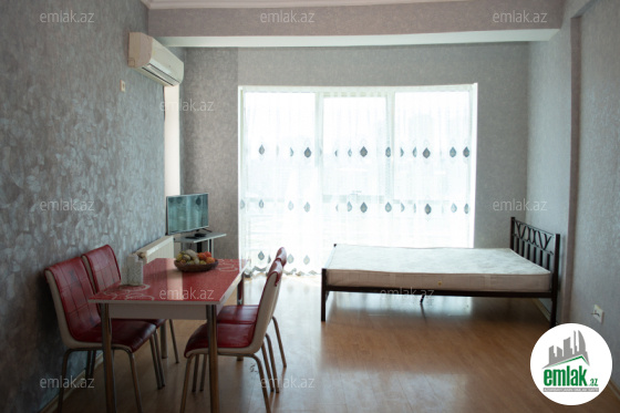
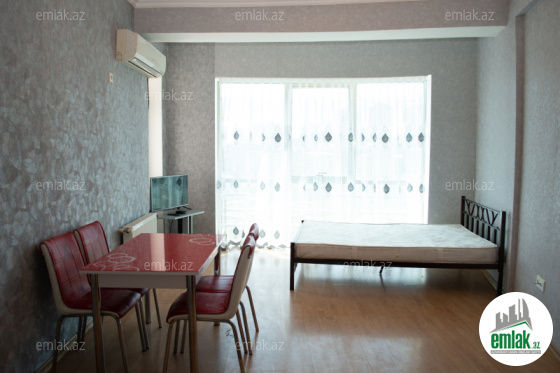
- candle (132, 268)
- fruit bowl (196, 258)
